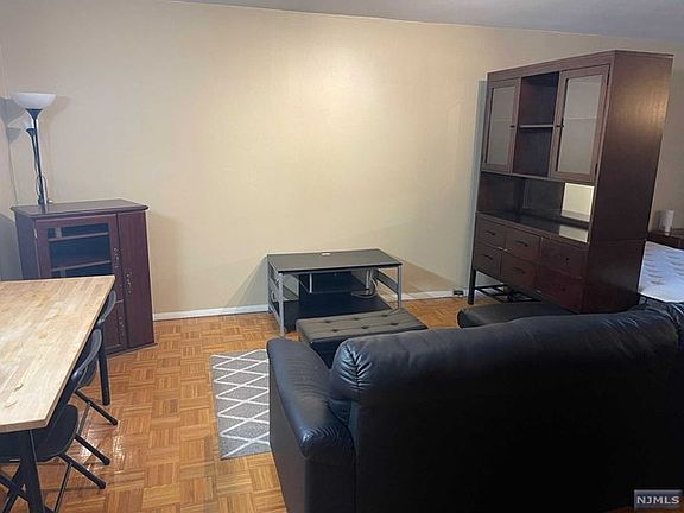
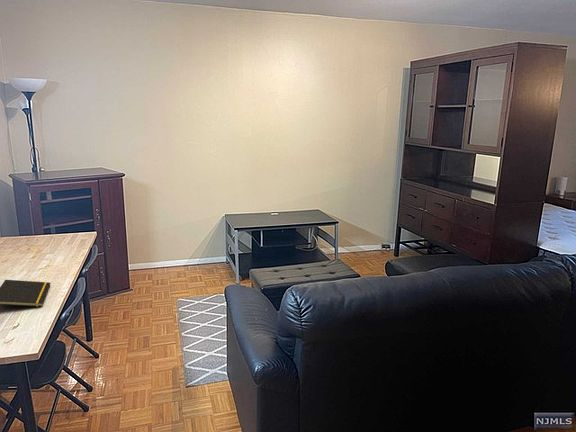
+ notepad (22, 292)
